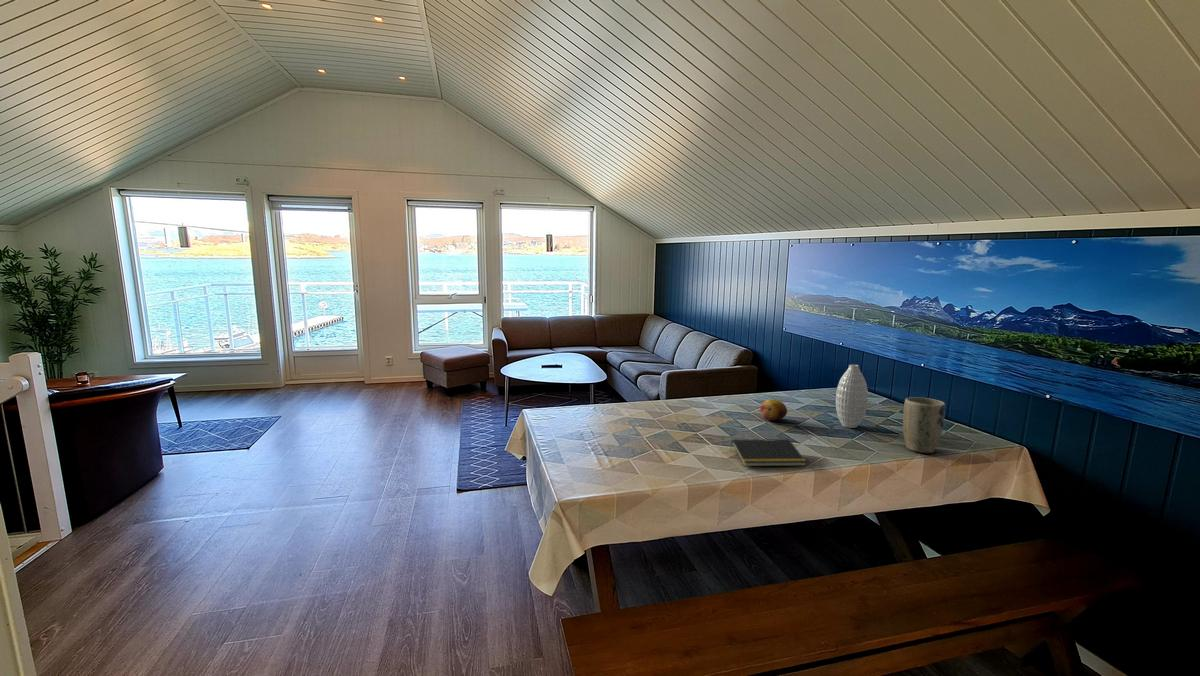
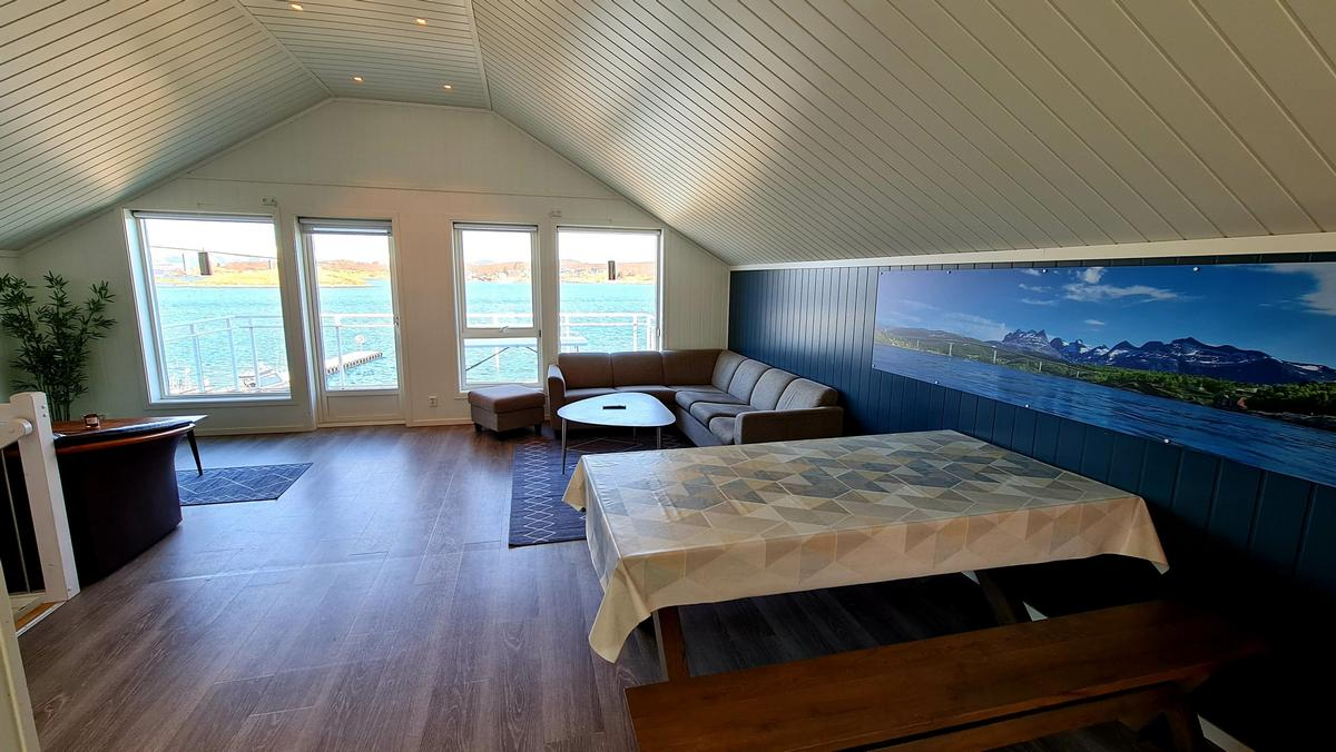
- fruit (774, 409)
- notepad (767, 452)
- vase (851, 395)
- plant pot (922, 425)
